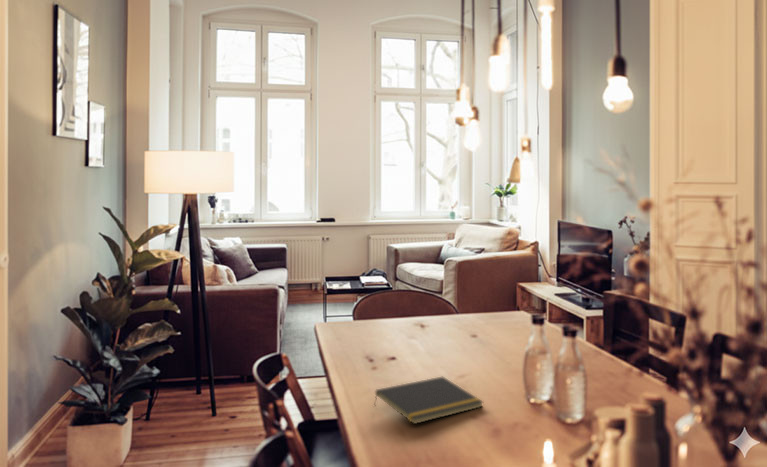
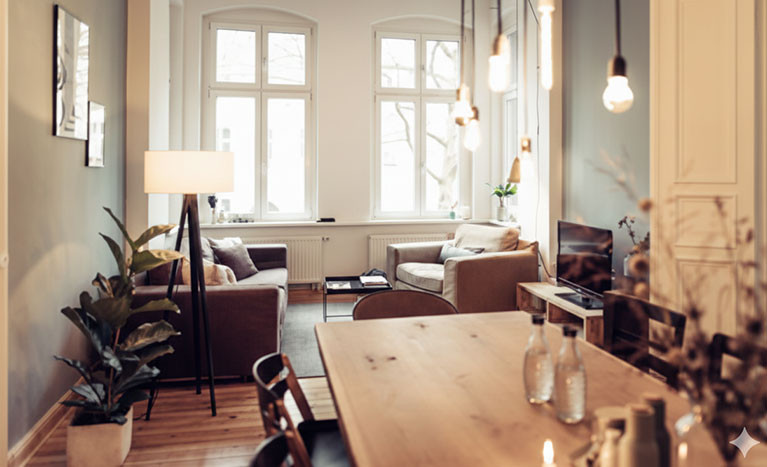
- notepad (429, 398)
